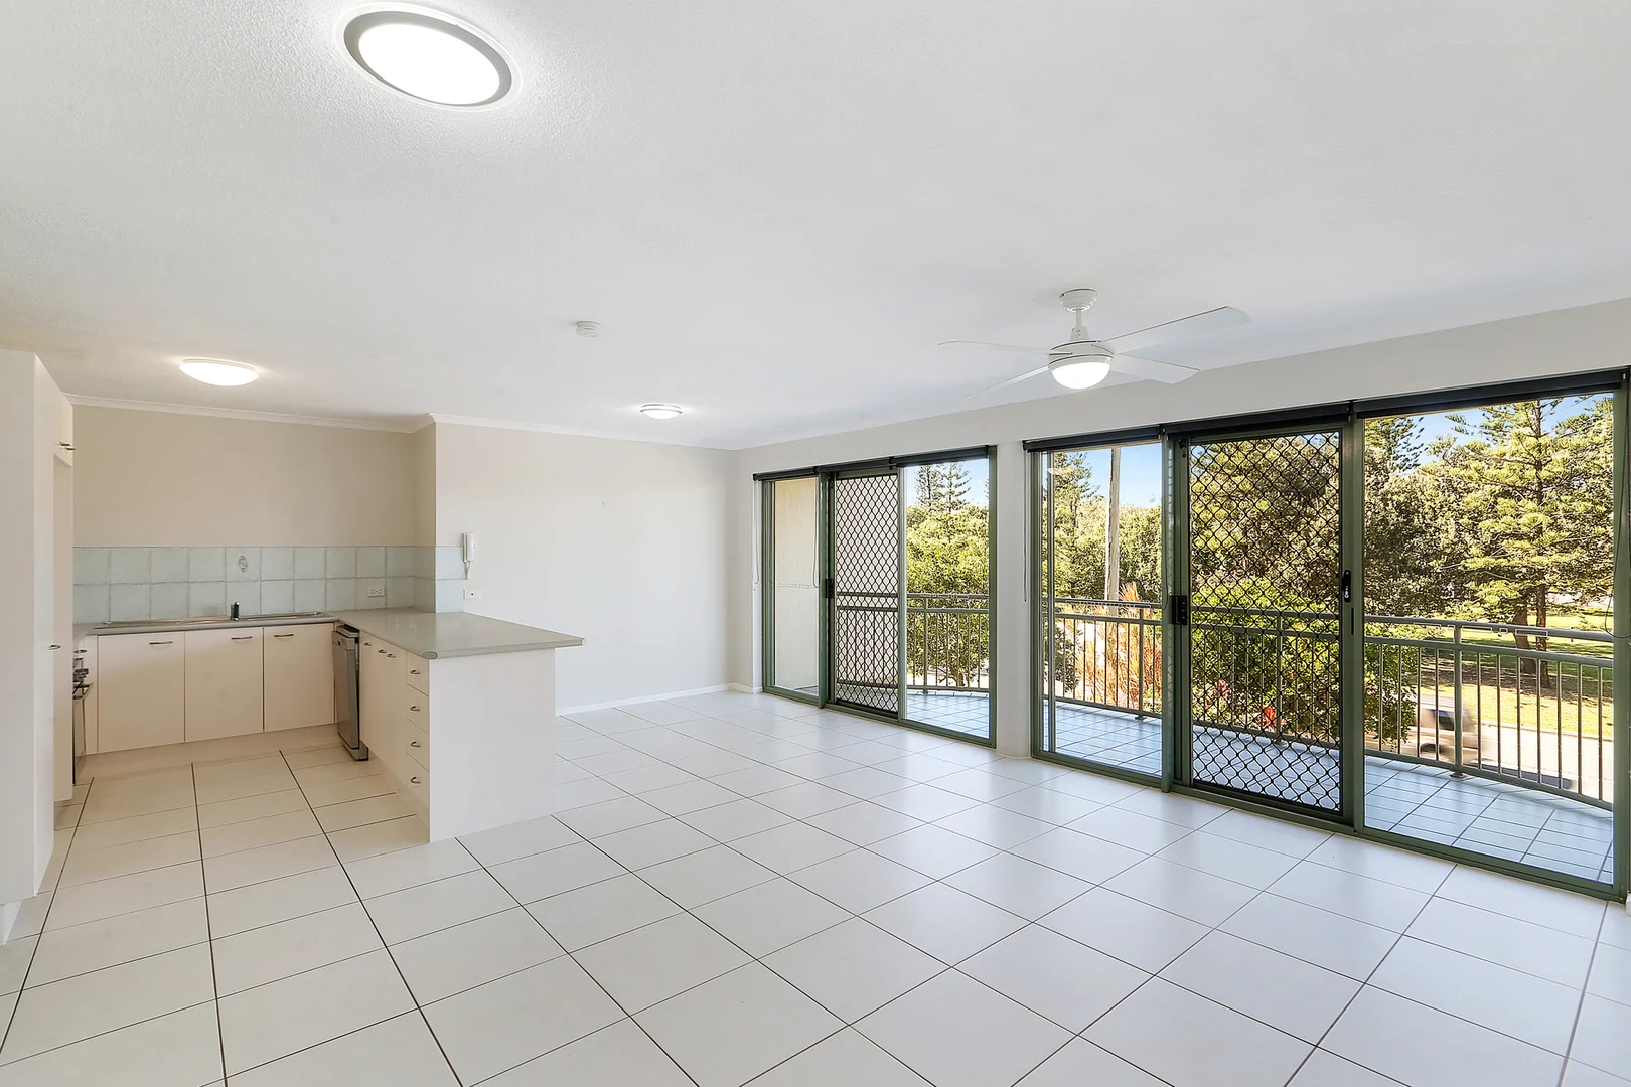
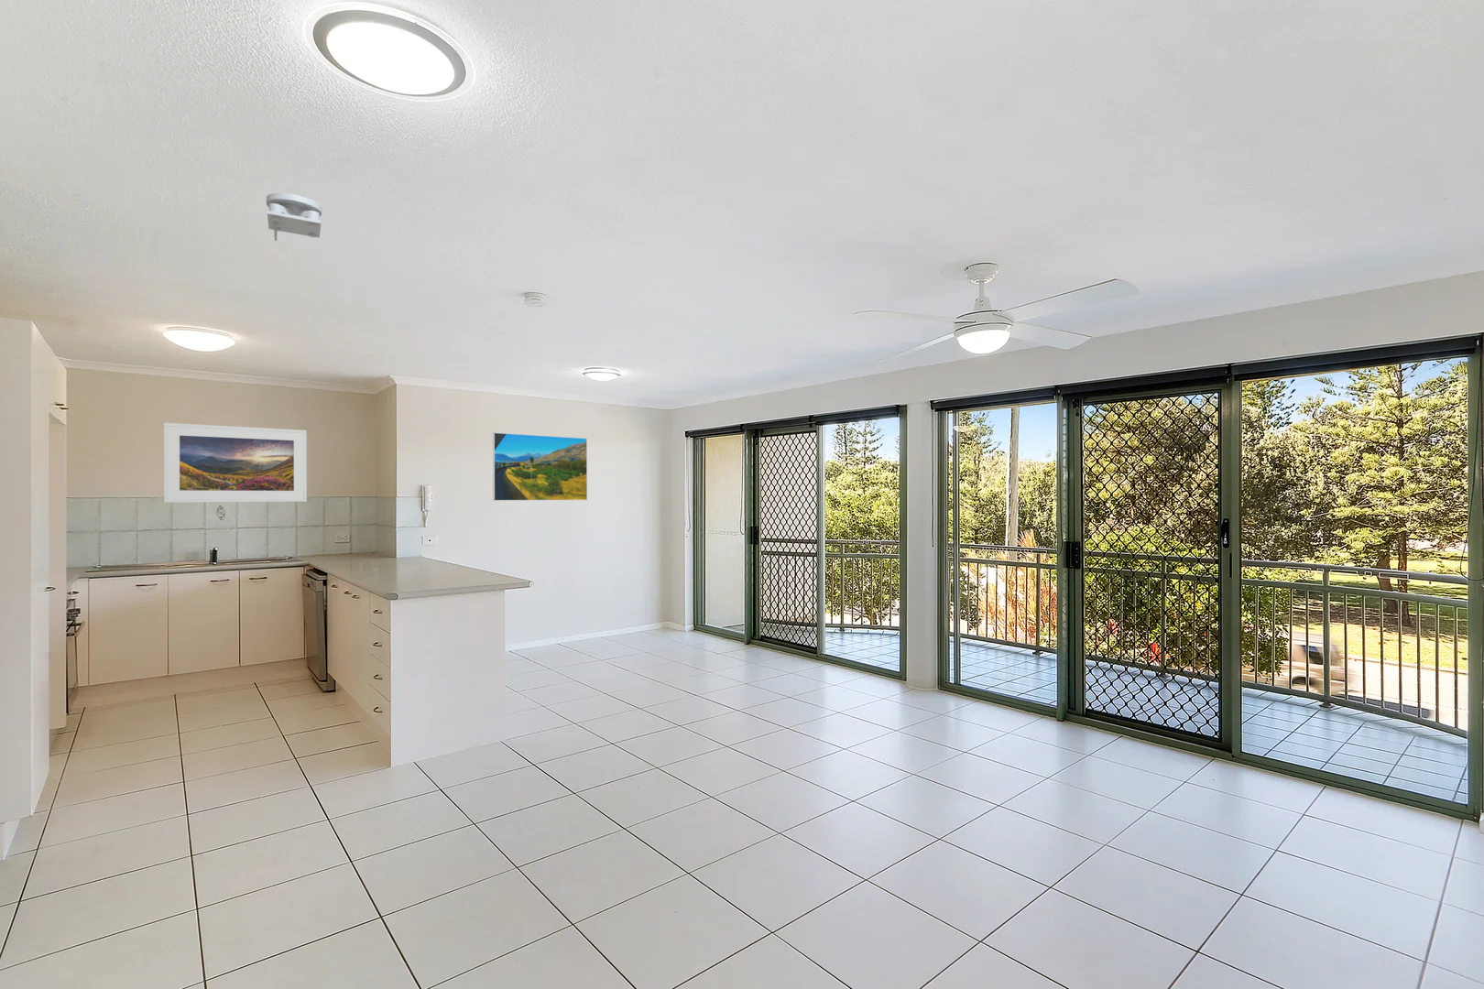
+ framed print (240, 465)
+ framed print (541, 468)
+ smoke detector (294, 223)
